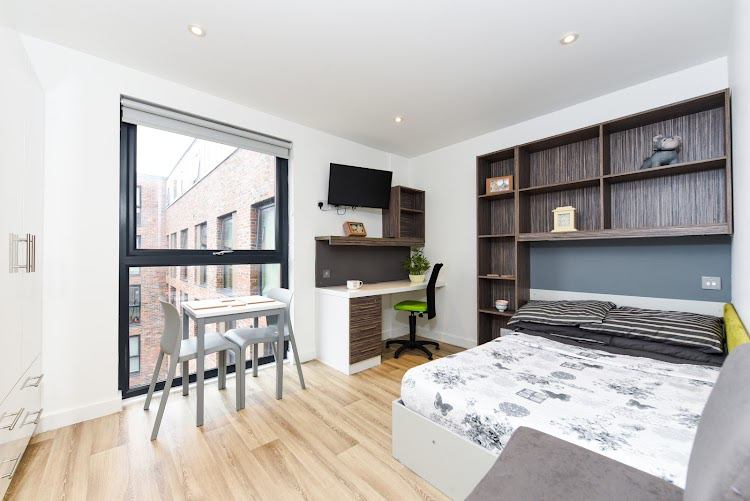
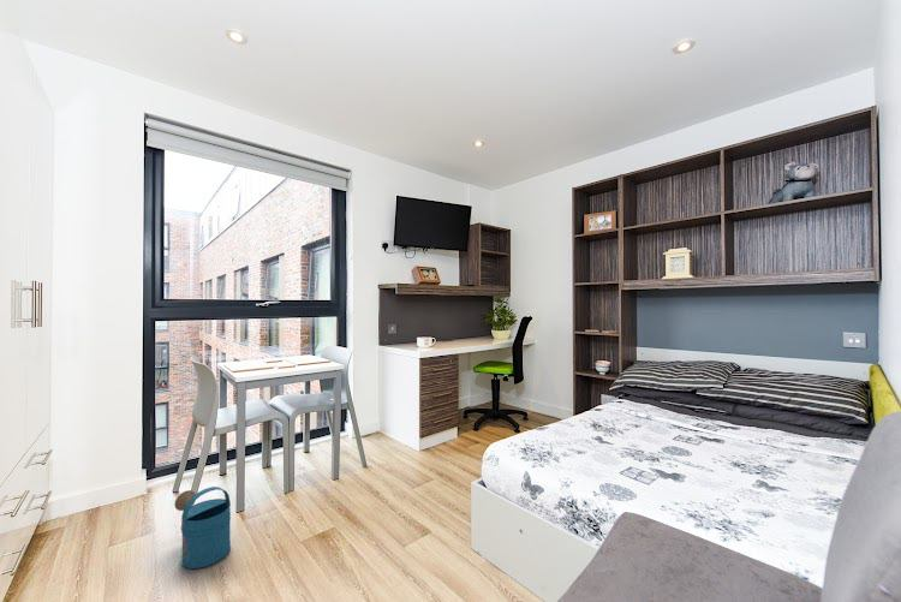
+ watering can (199, 517)
